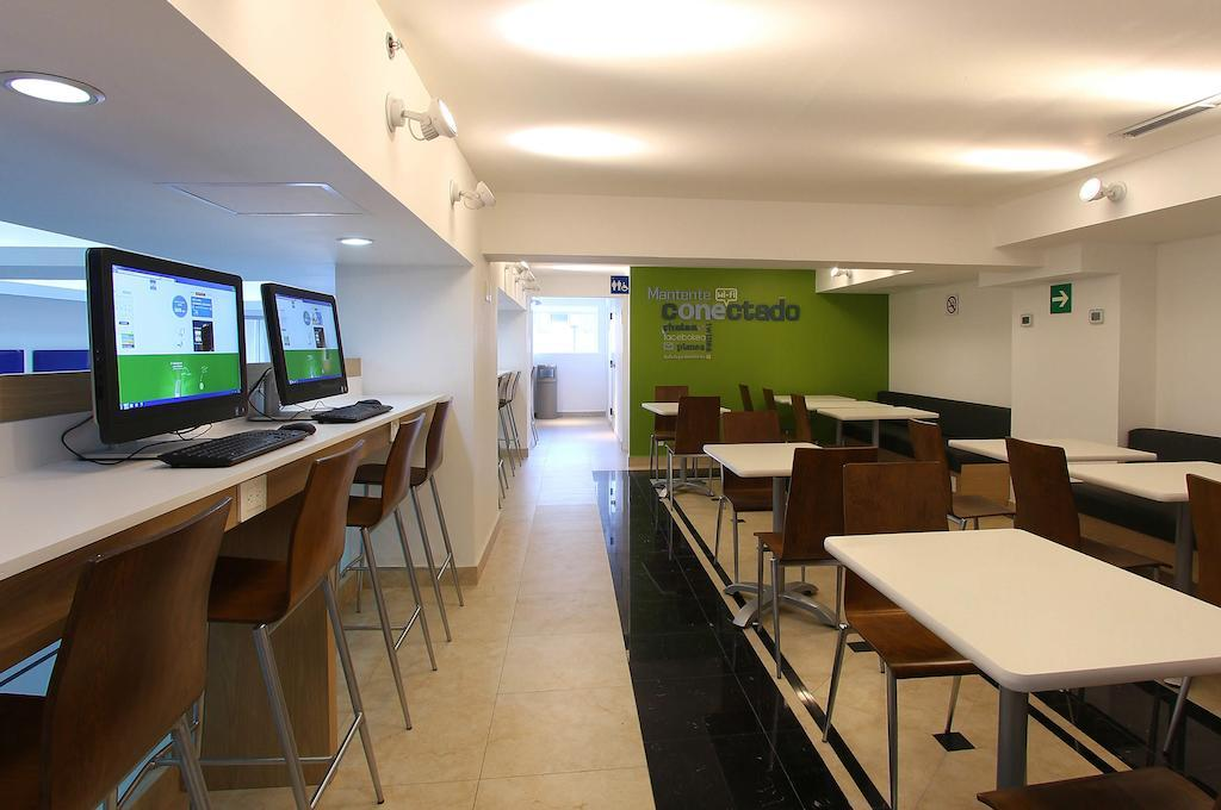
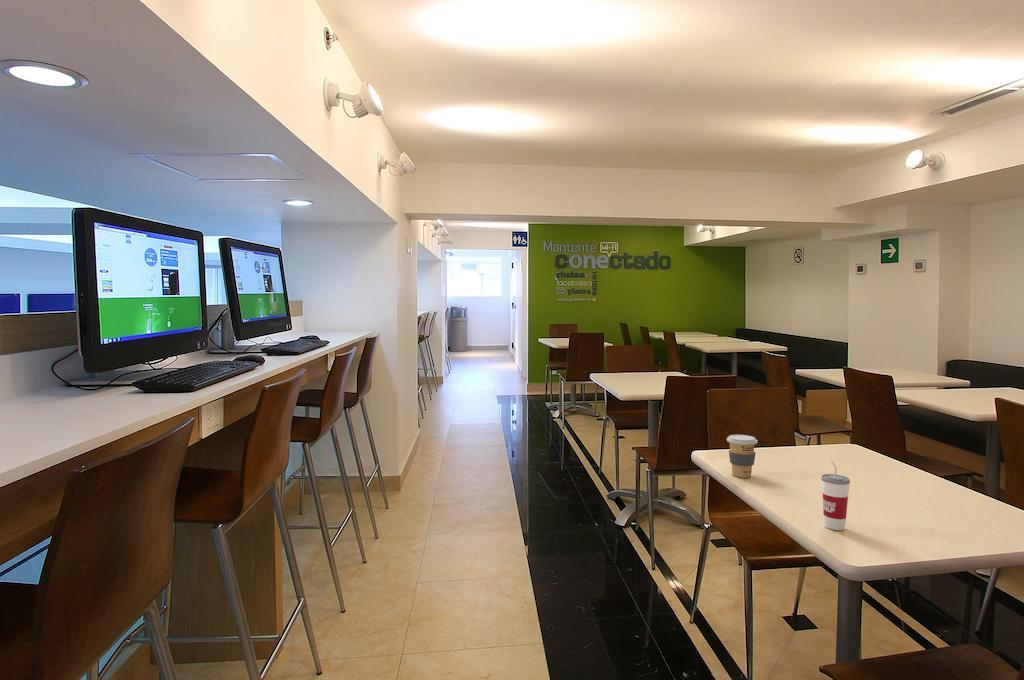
+ cup (835, 493)
+ coffee cup (741, 456)
